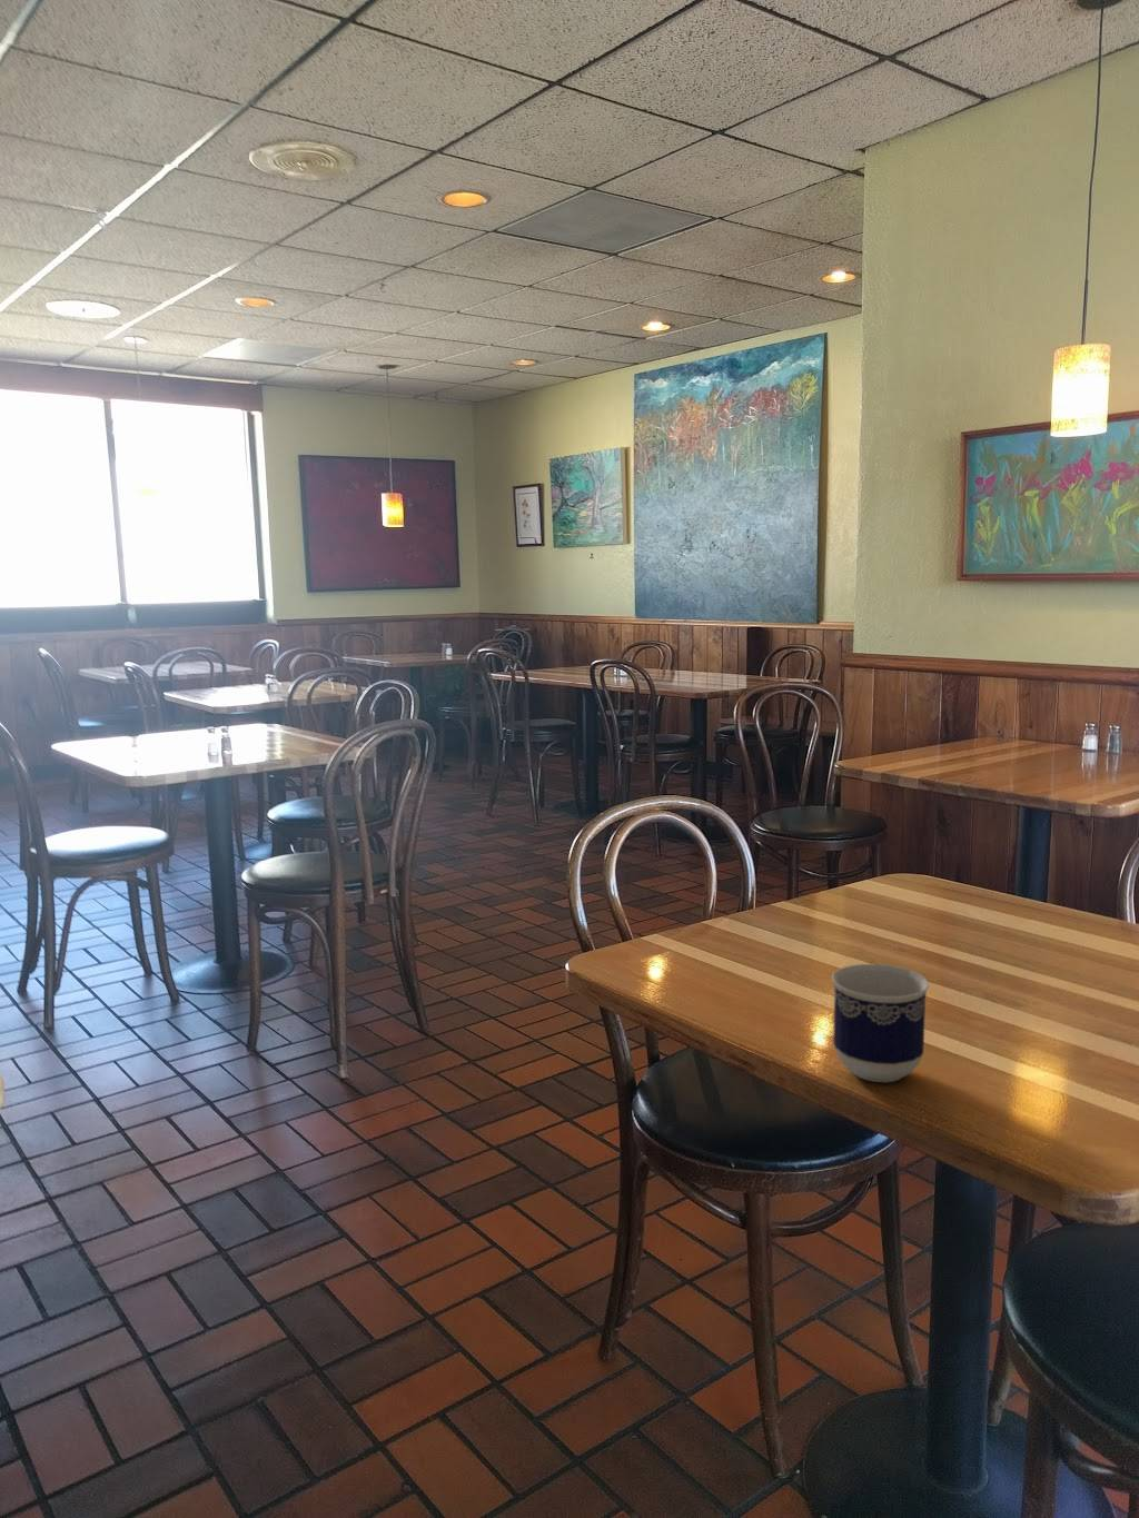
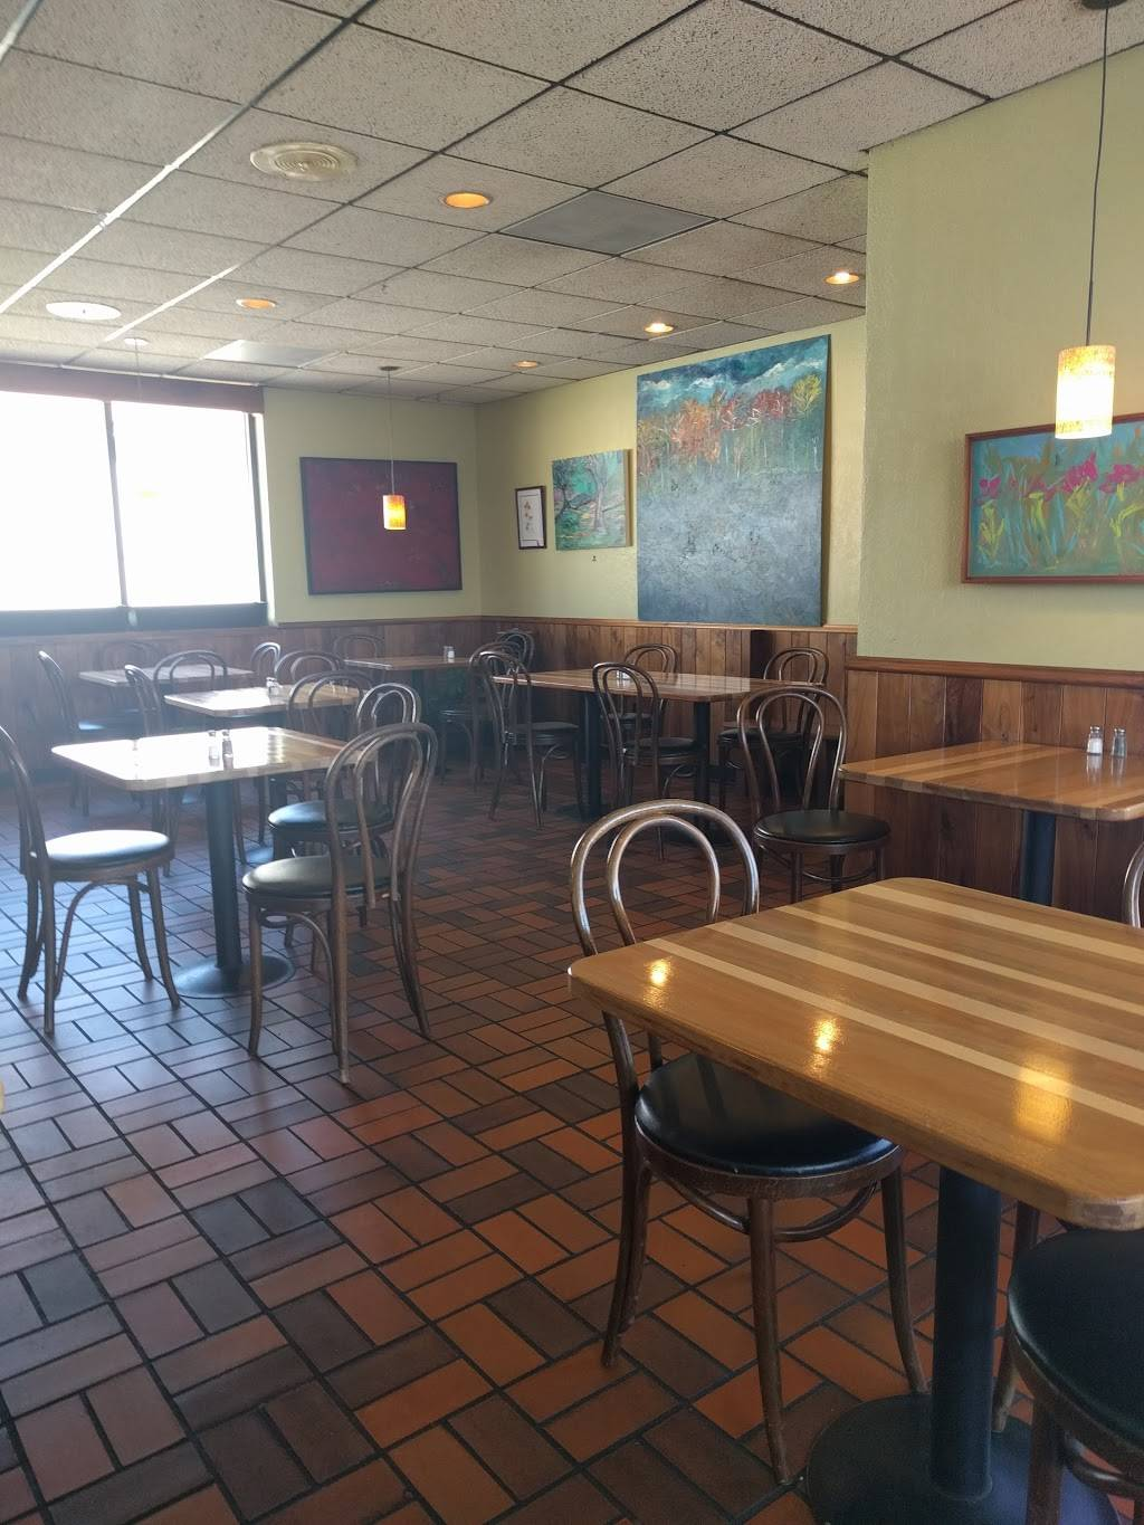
- cup (870, 1020)
